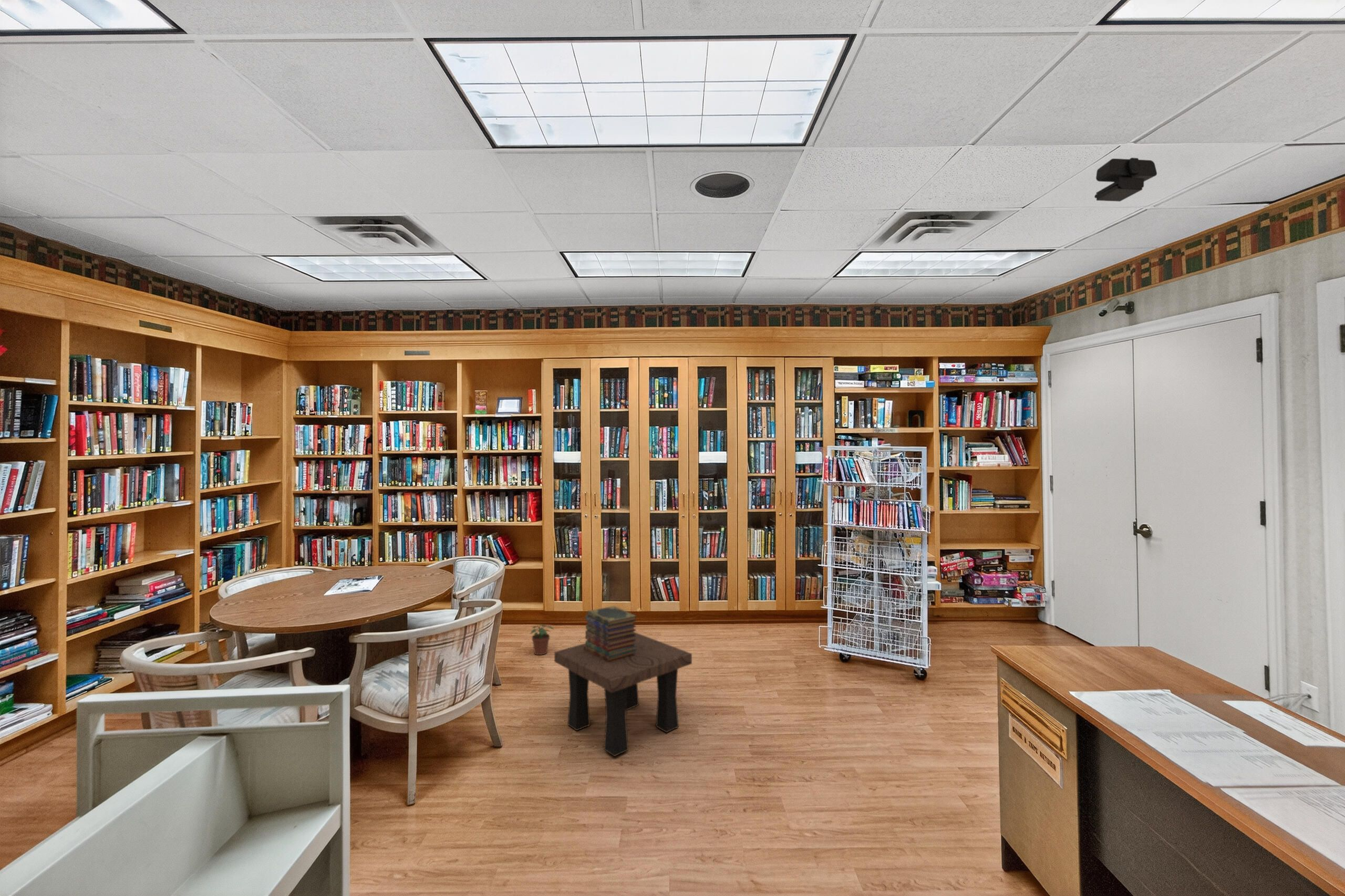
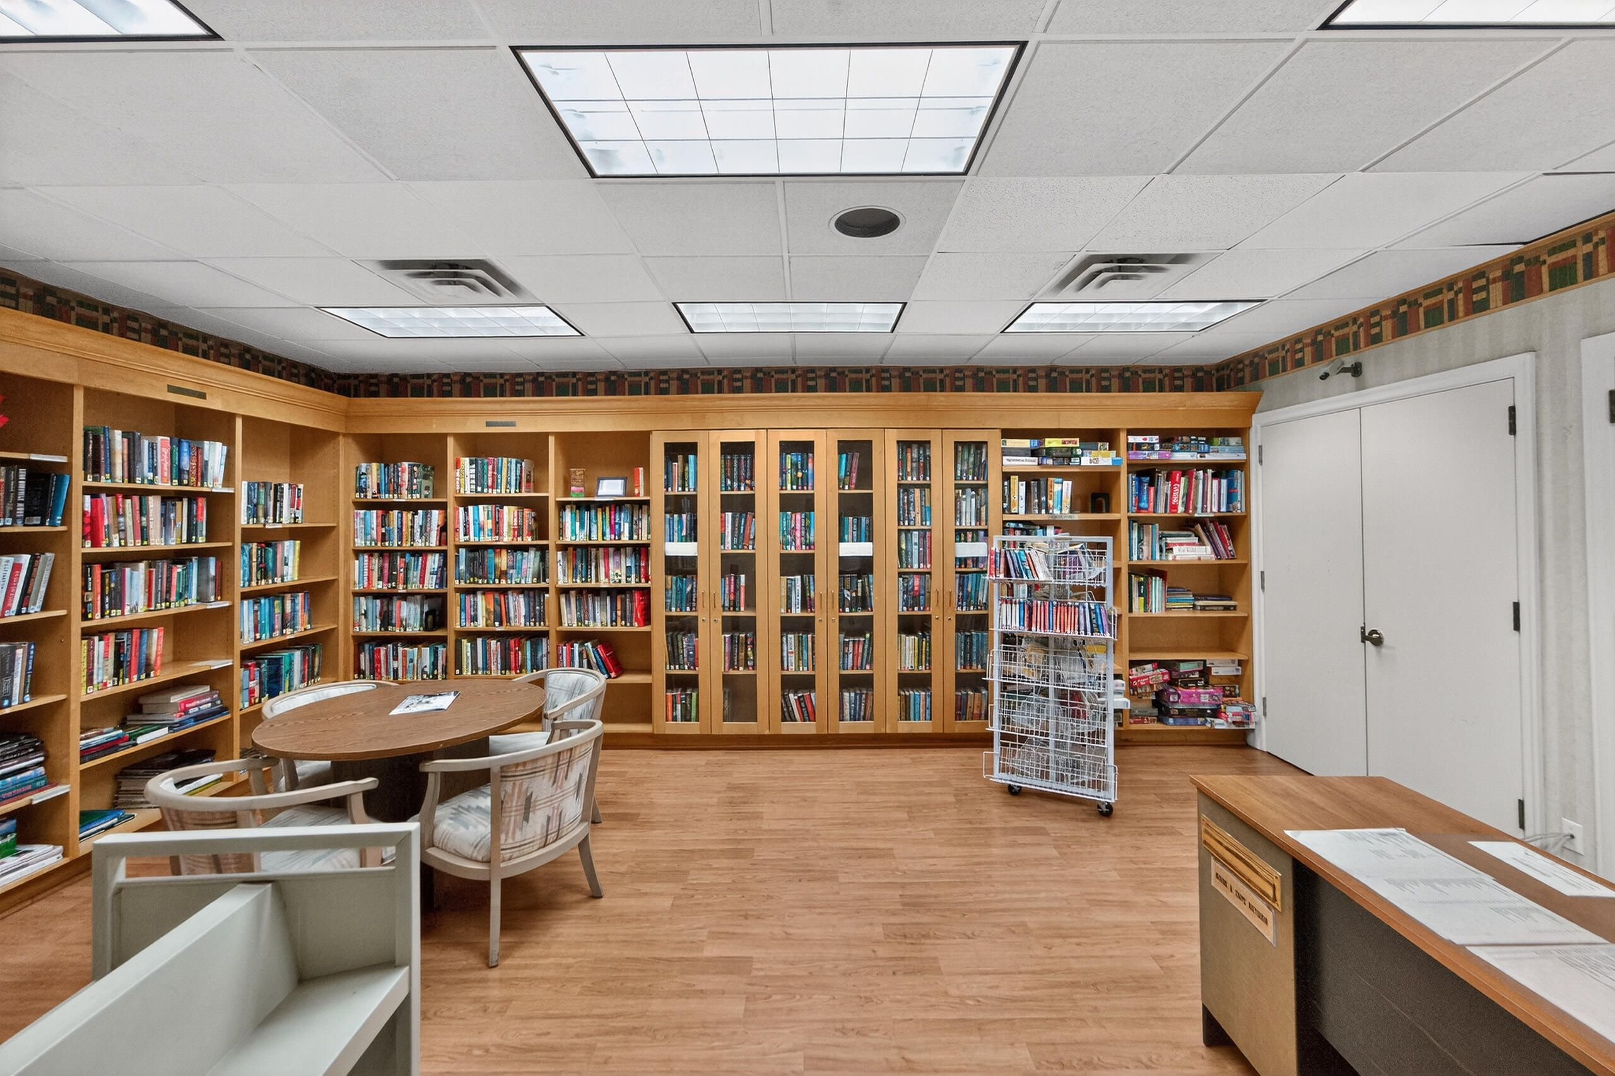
- potted plant (541, 640)
- security camera (1124, 178)
- side table (623, 689)
- book stack (611, 632)
